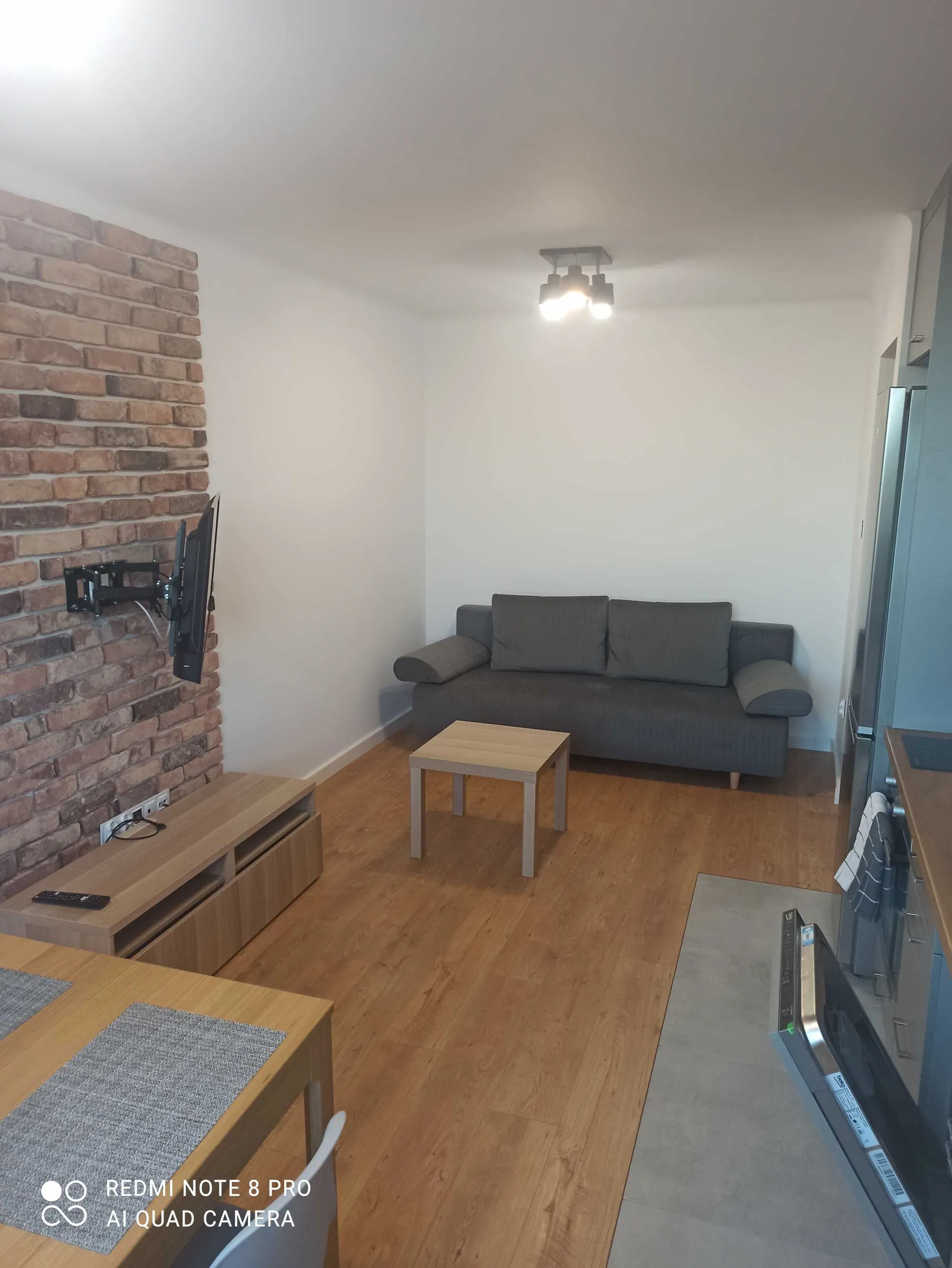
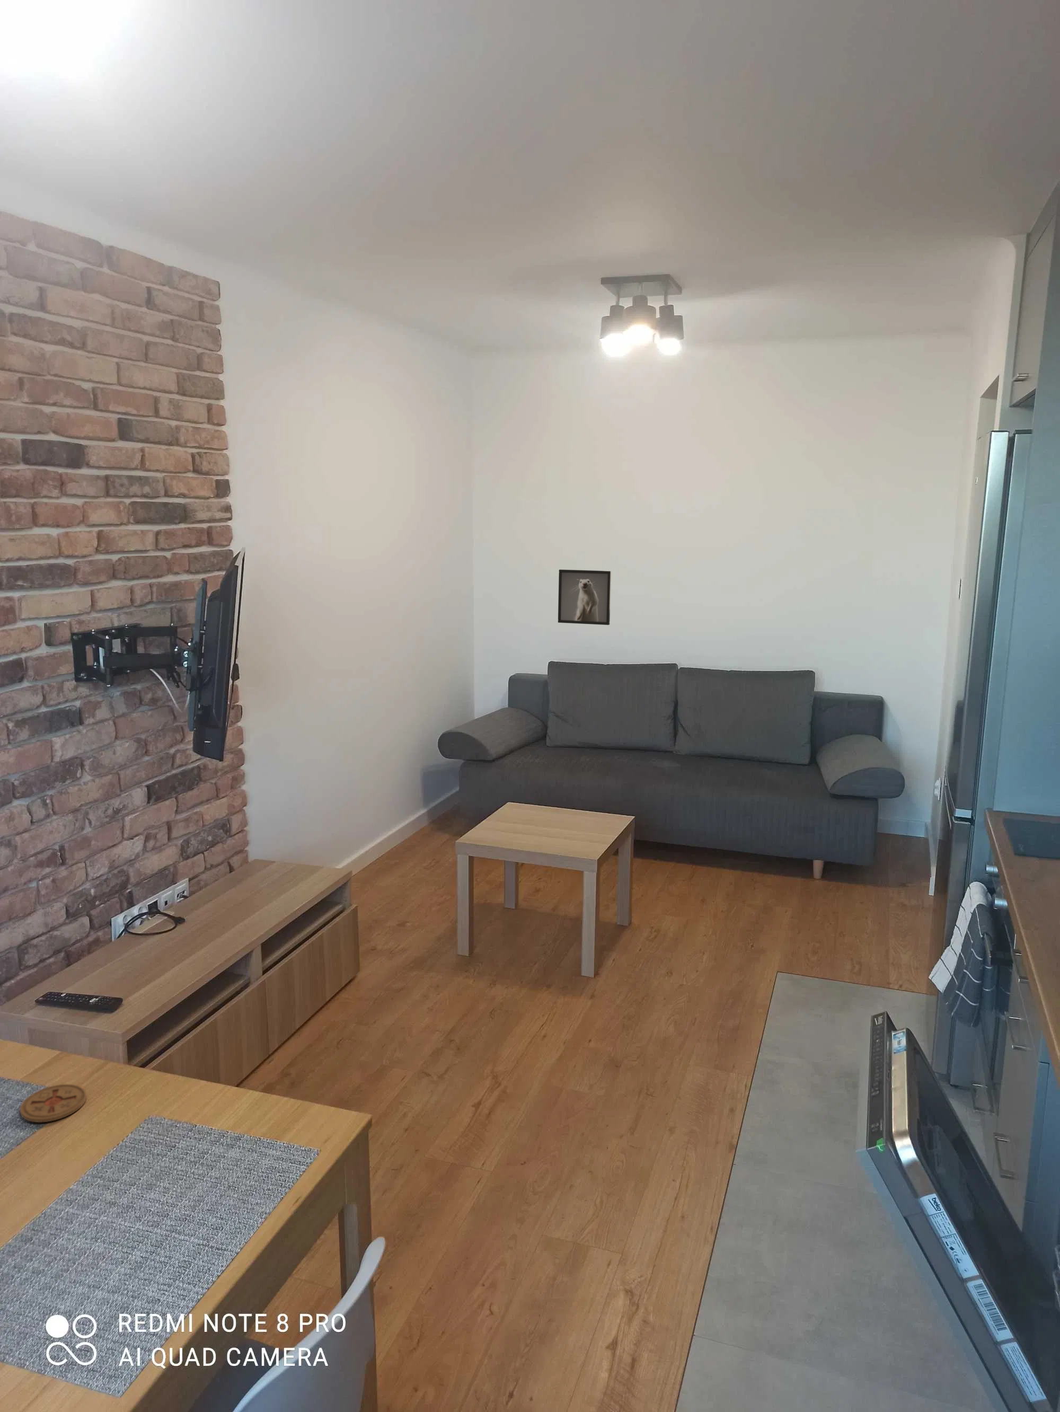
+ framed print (585, 597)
+ coaster (53, 1102)
